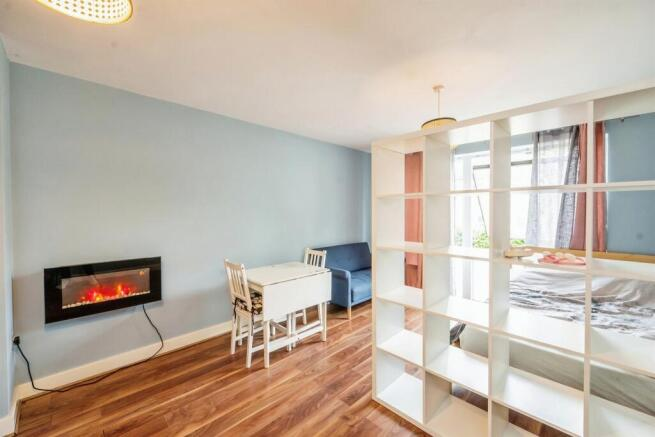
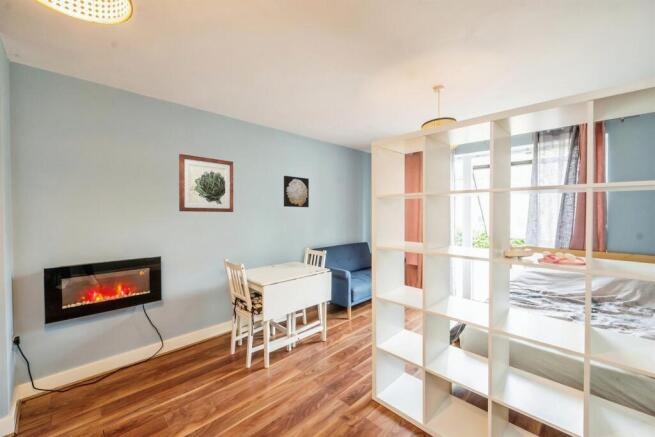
+ wall art (296, 192)
+ wall art (207, 185)
